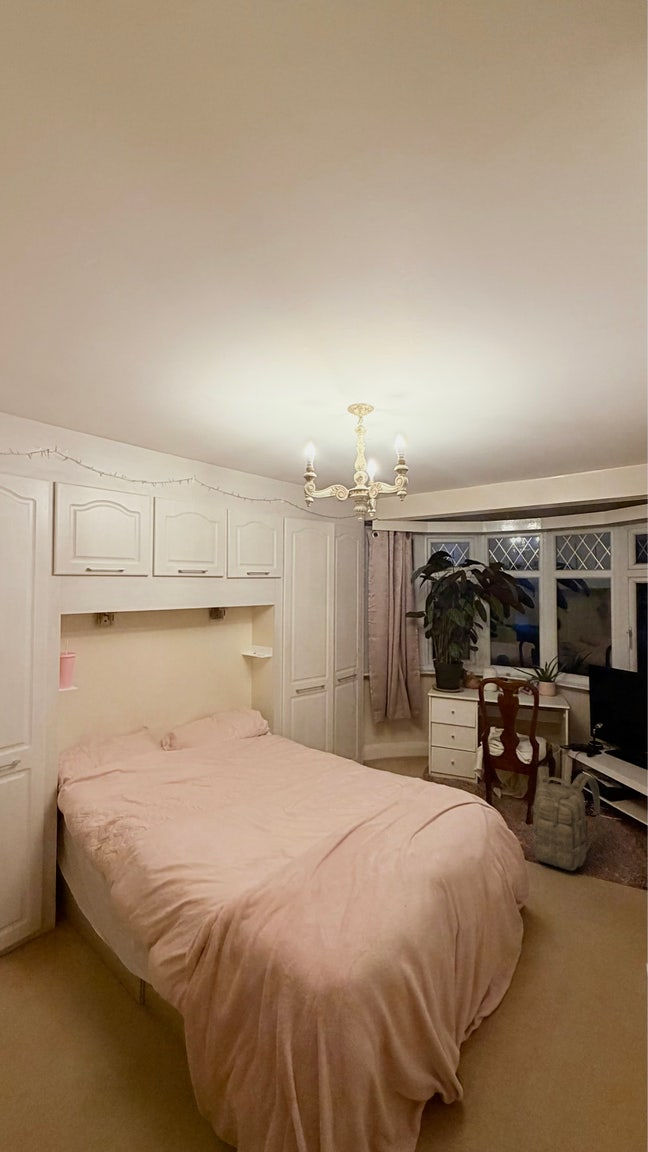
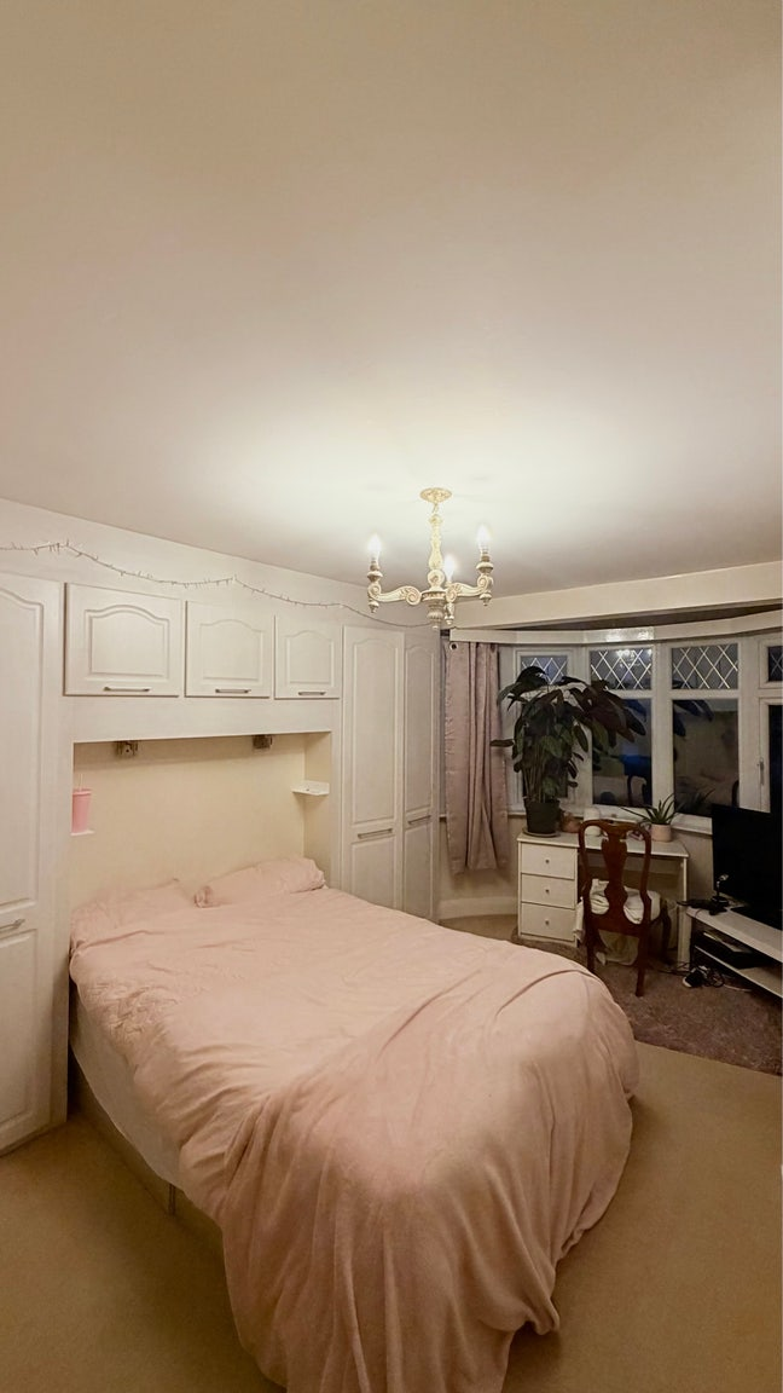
- backpack (560, 815)
